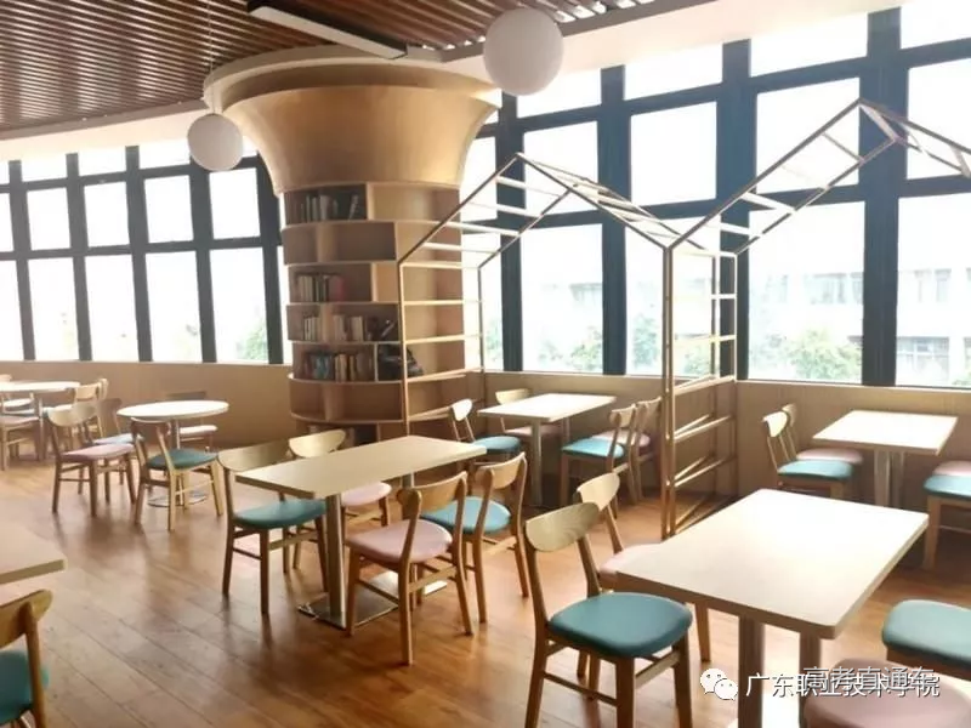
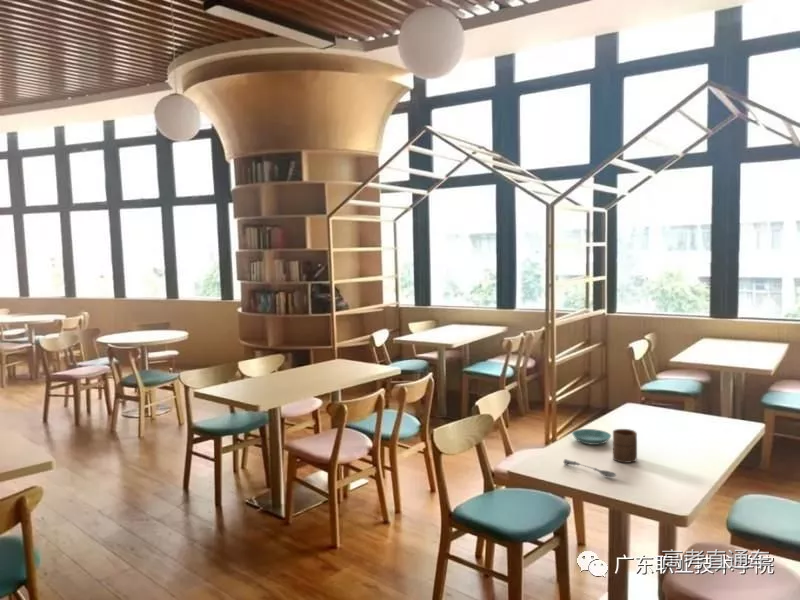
+ soupspoon (589, 467)
+ cup (625, 445)
+ saucer (591, 437)
